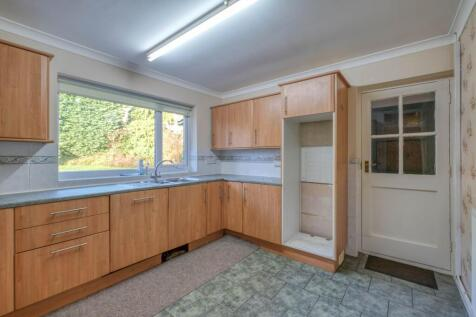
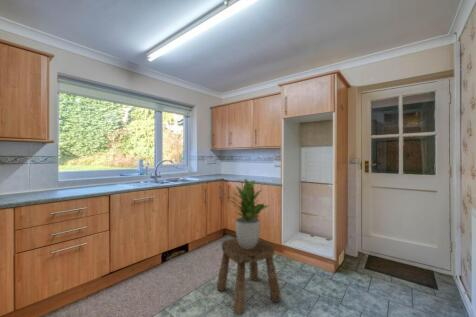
+ stool (244, 269)
+ potted plant (247, 211)
